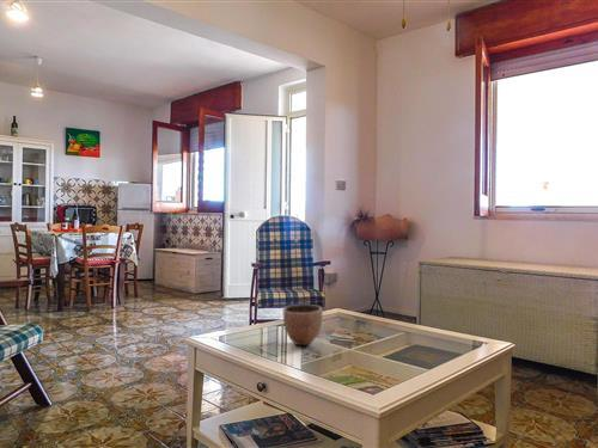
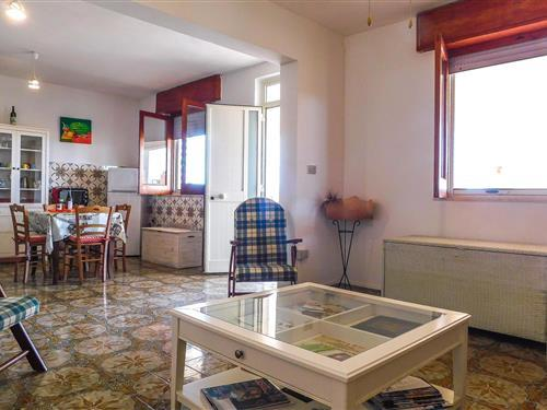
- decorative bowl (301, 325)
